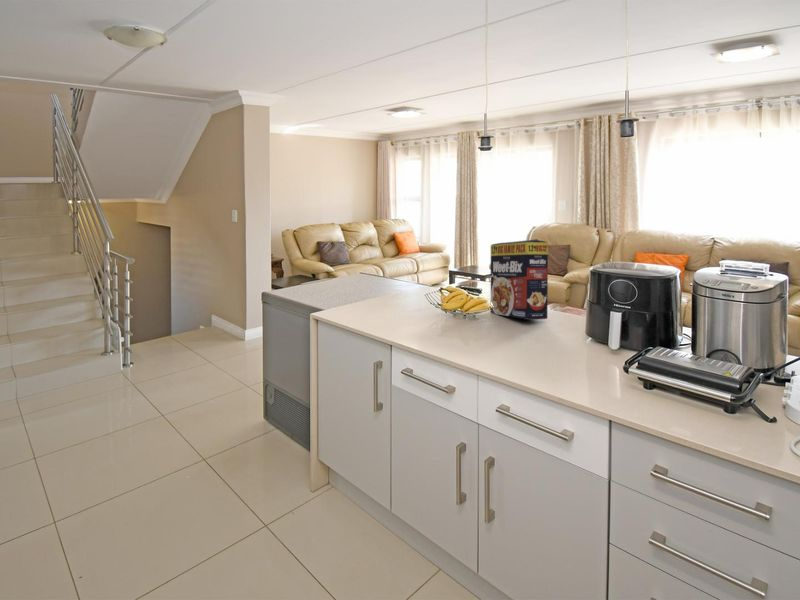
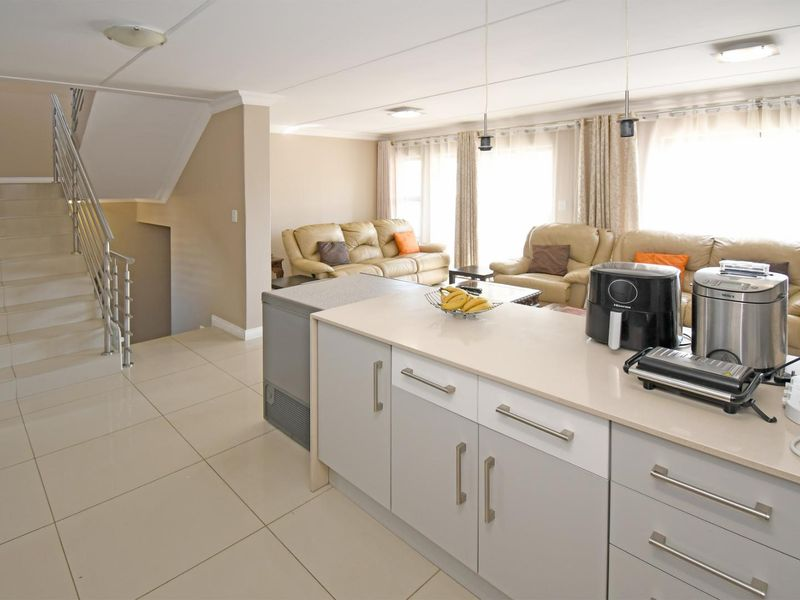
- cereal box (518, 279)
